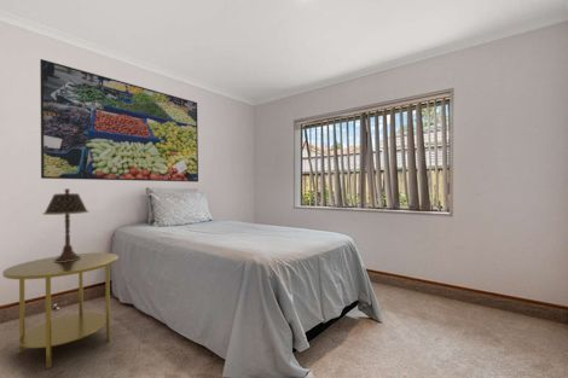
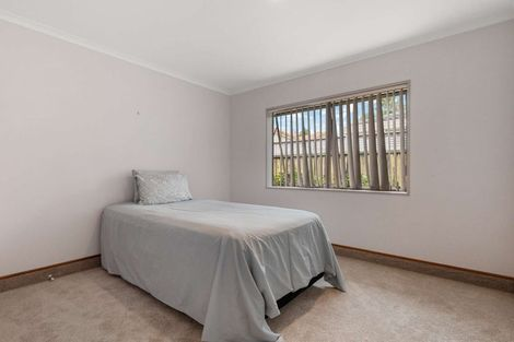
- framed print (134, 132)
- table lamp (66, 223)
- side table (68, 315)
